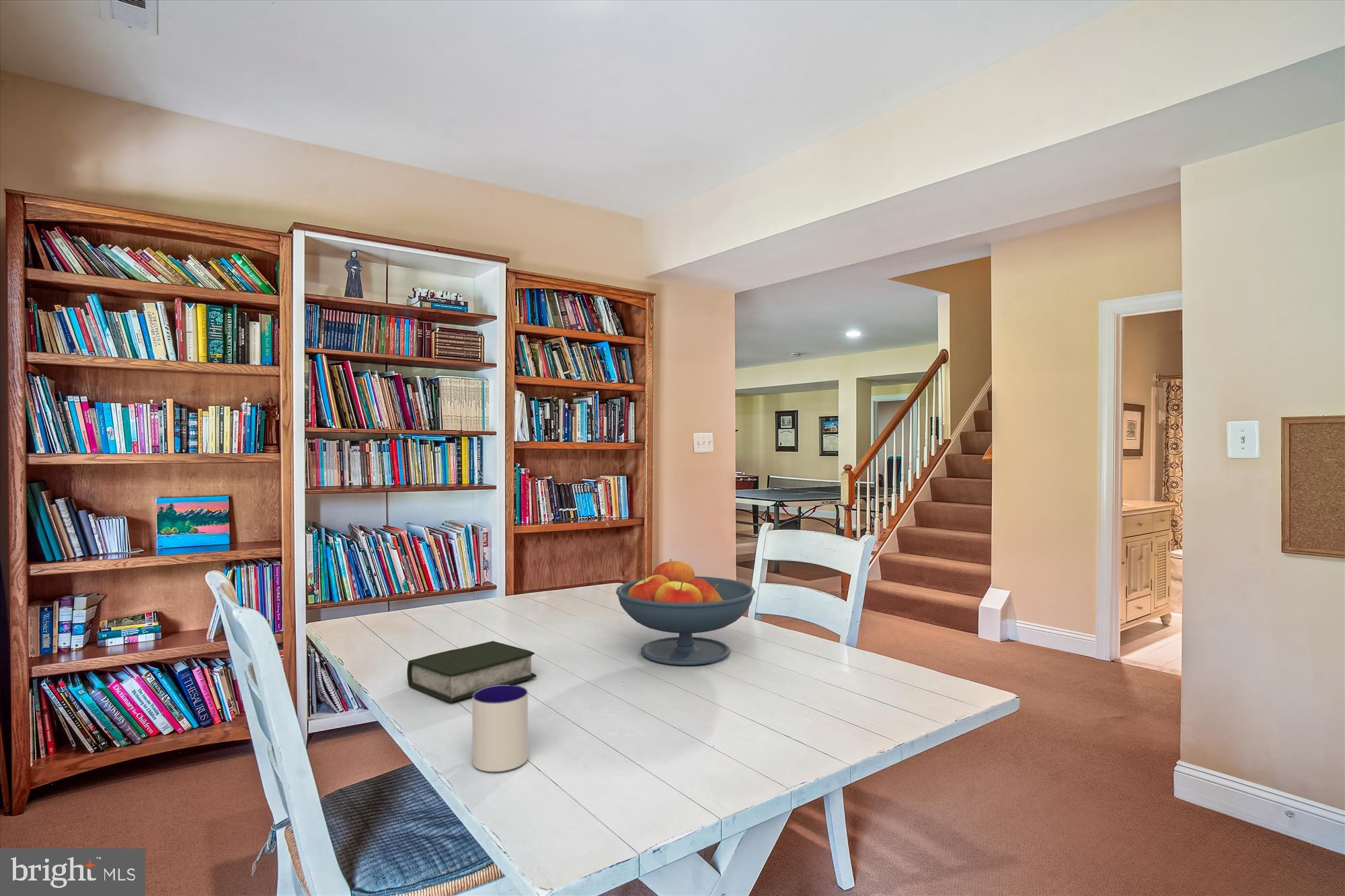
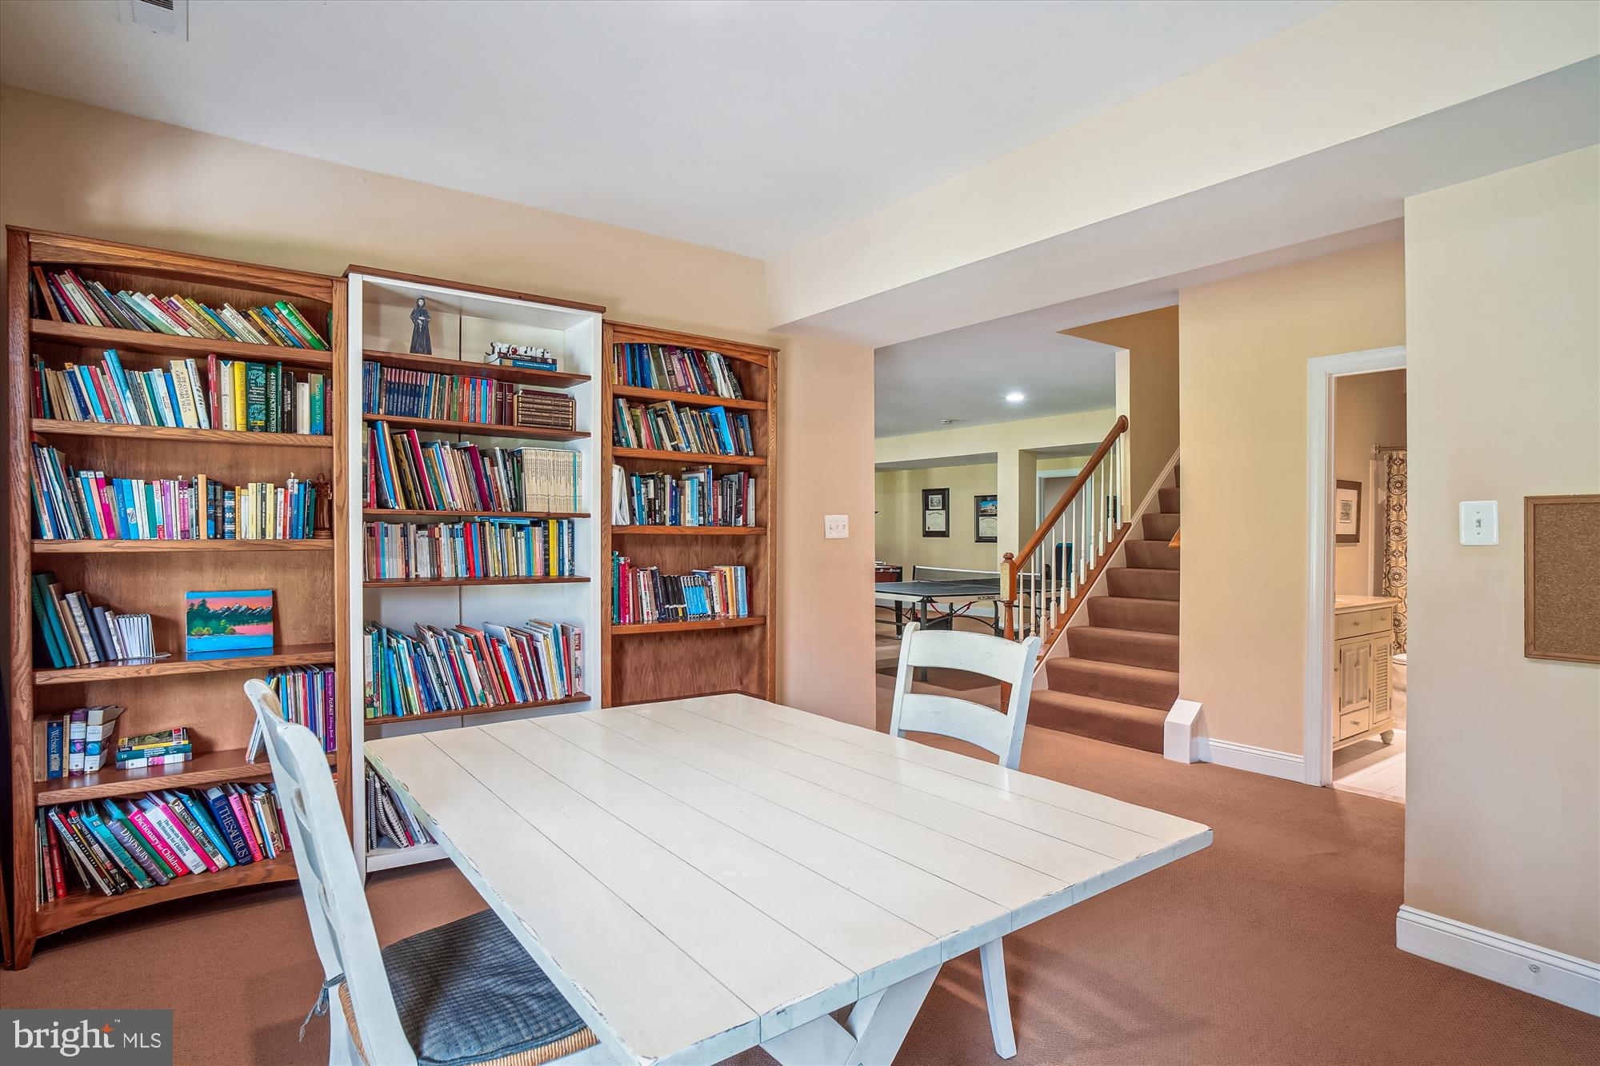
- book (473, 668)
- mug (496, 723)
- fruit bowl (685, 609)
